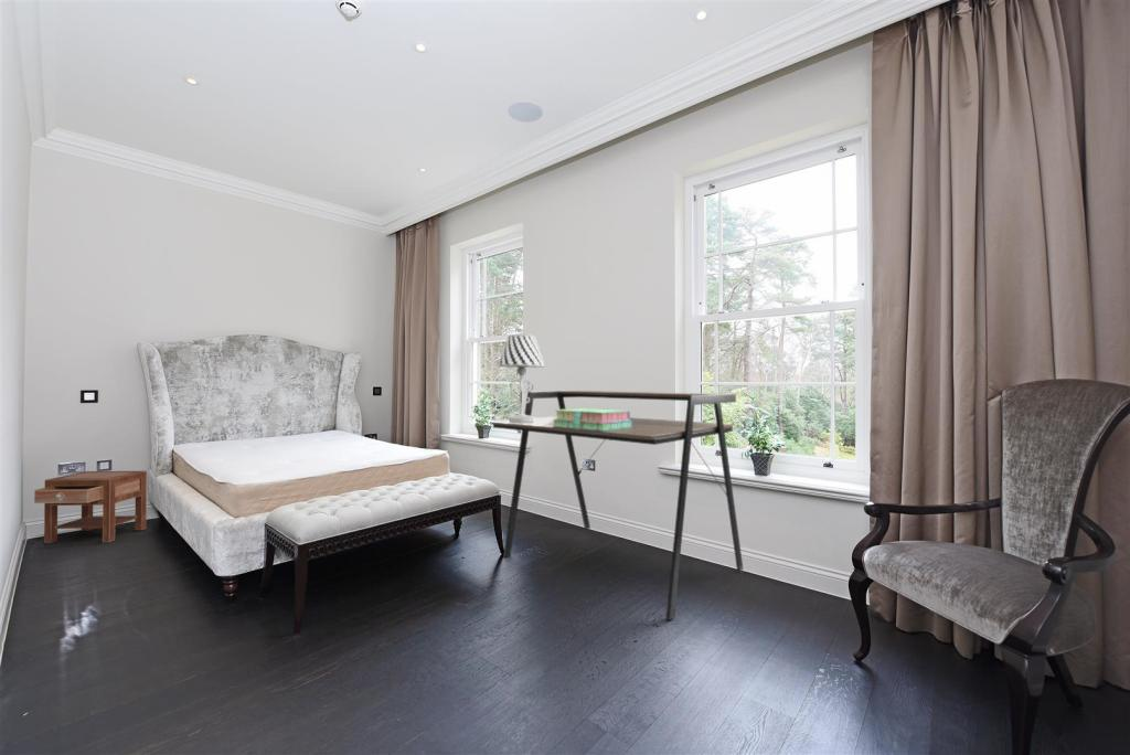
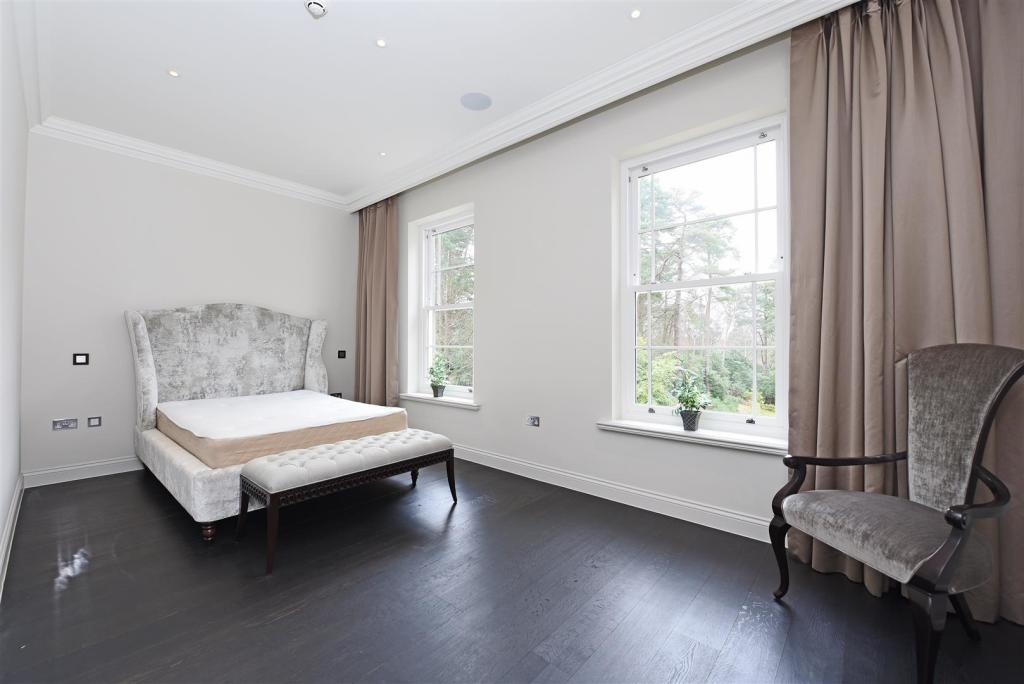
- nightstand (92, 507)
- stack of books (591, 417)
- table lamp (521, 378)
- desk (588, 460)
